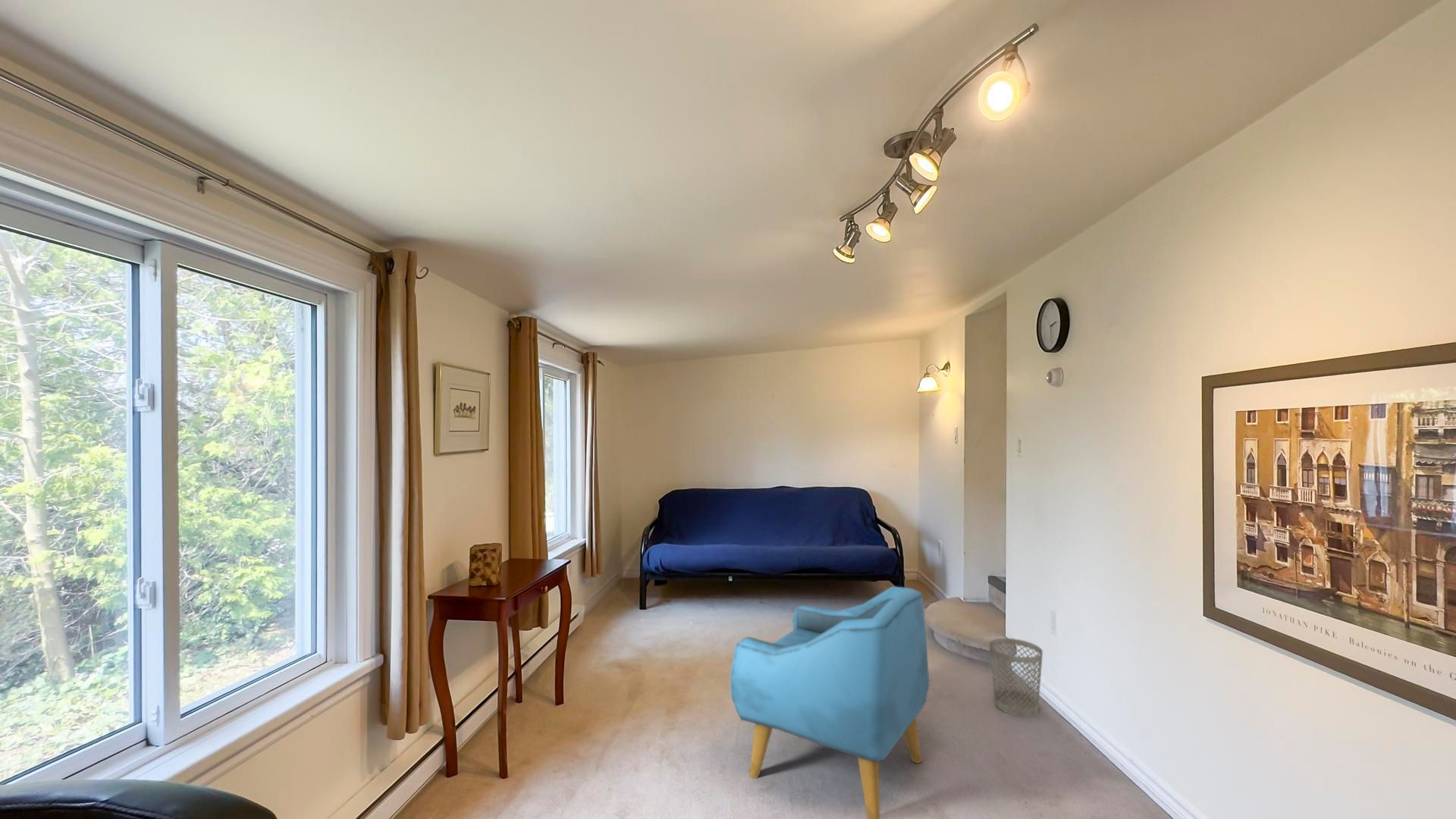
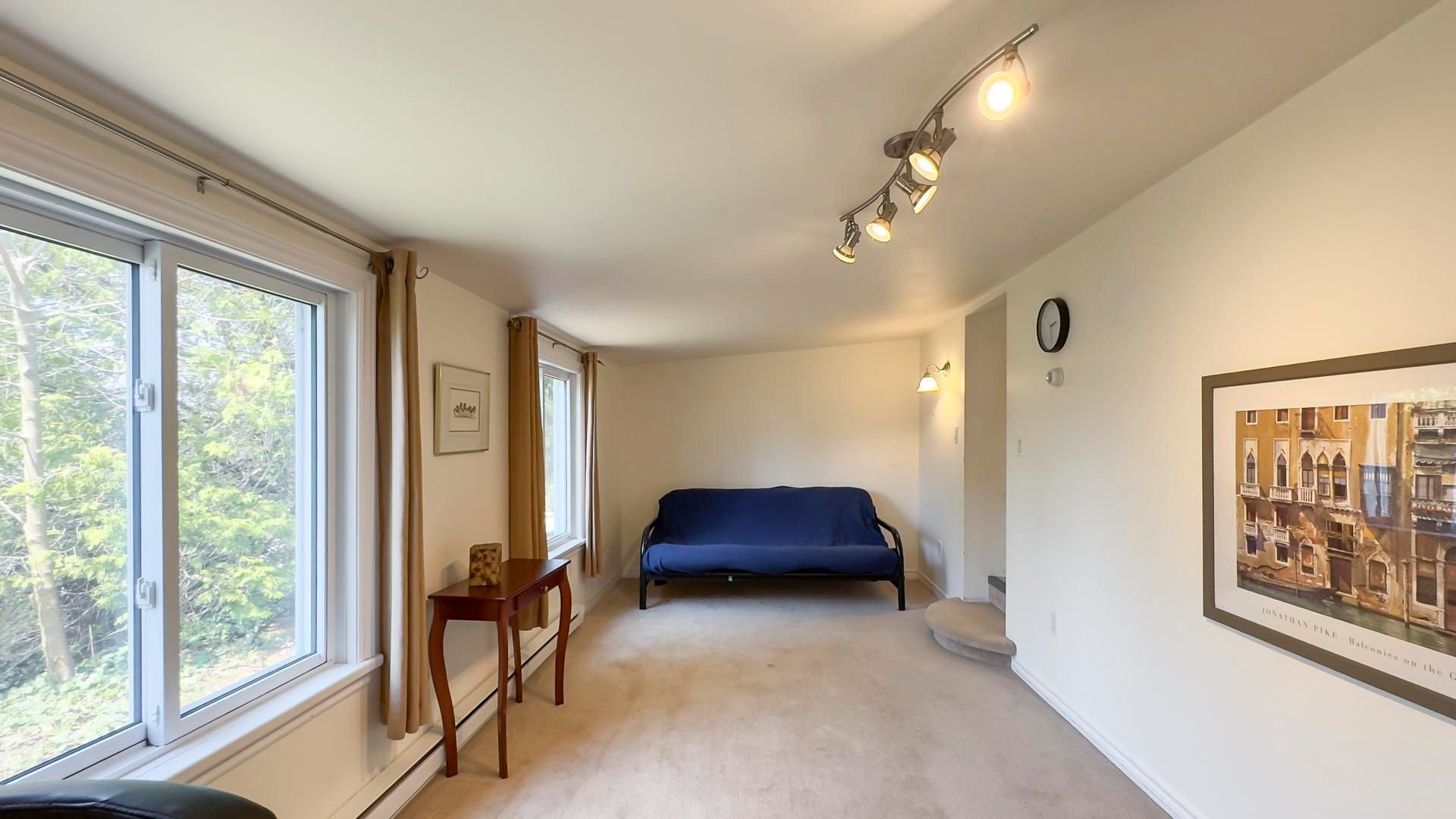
- wastebasket (1015, 676)
- armchair (830, 675)
